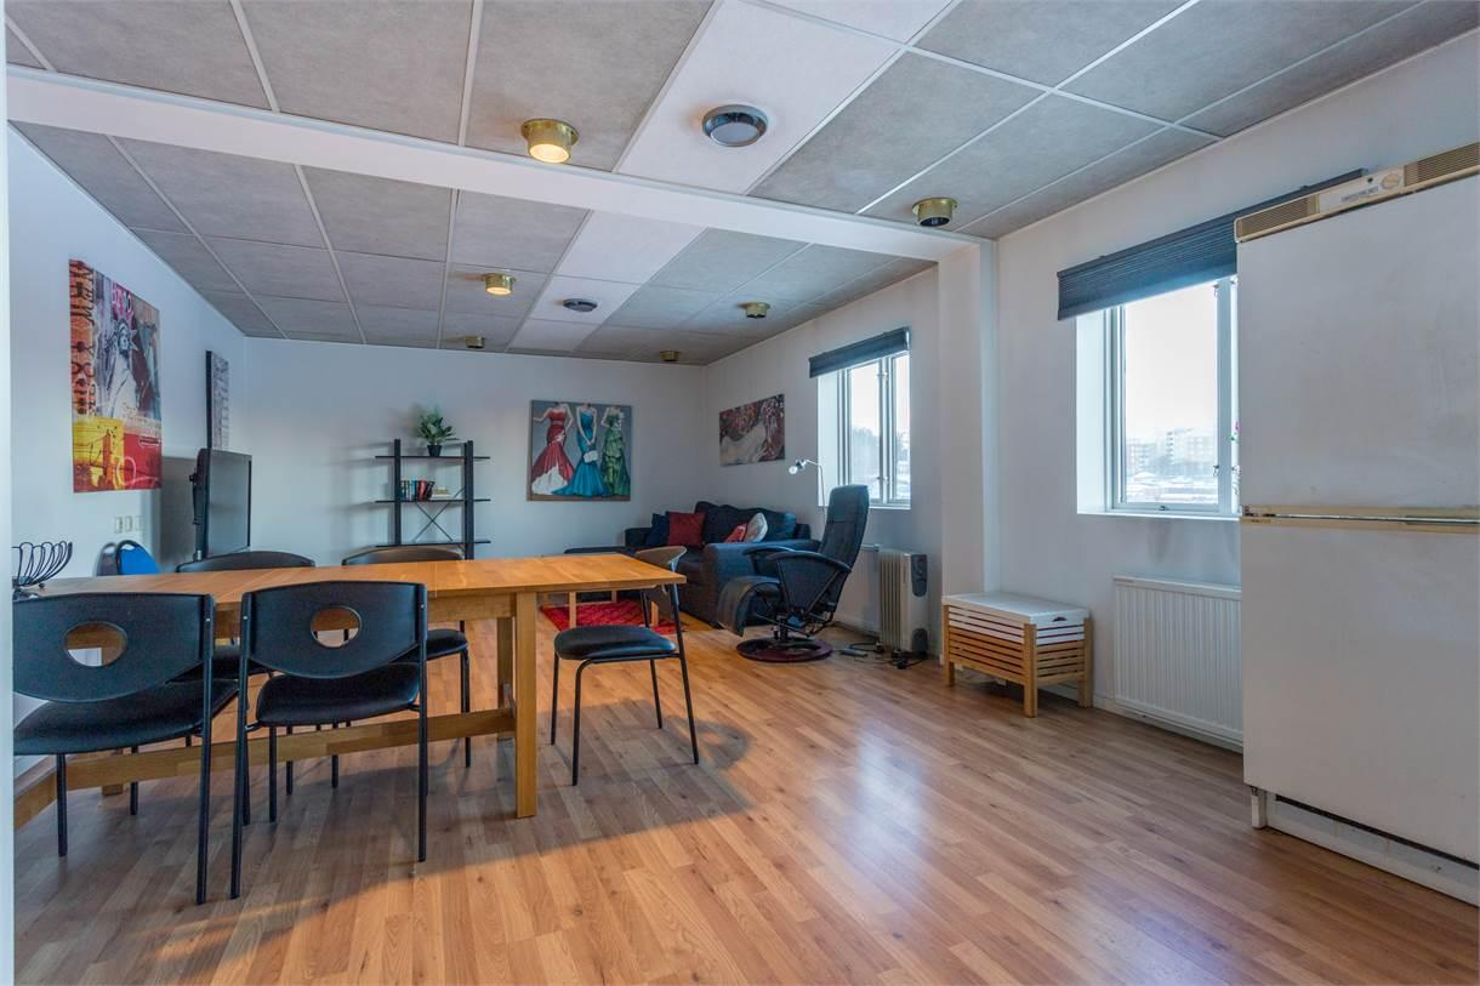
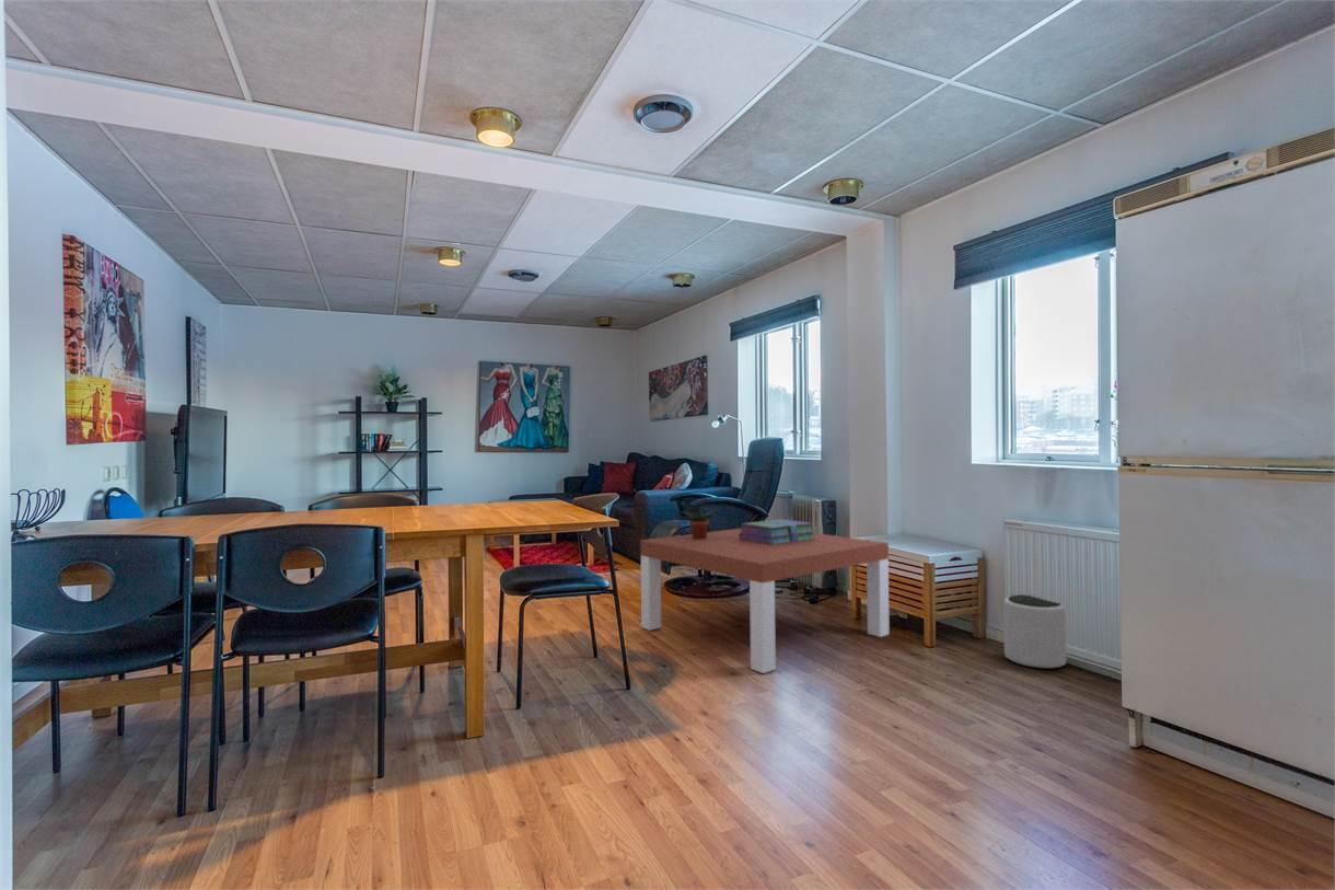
+ plant pot (1034, 629)
+ potted plant (698, 517)
+ stack of books (776, 530)
+ coffee table (762, 586)
